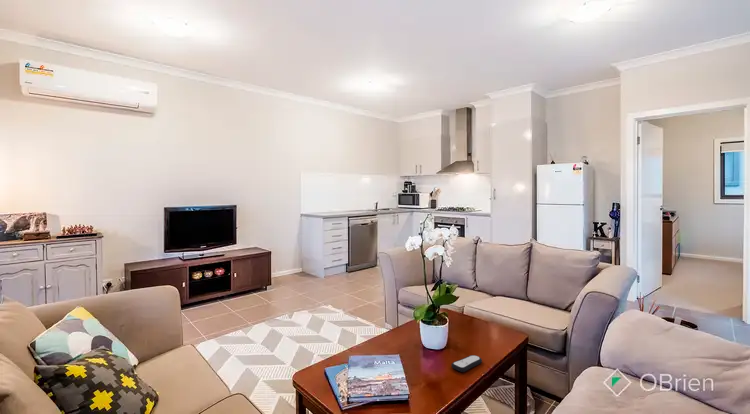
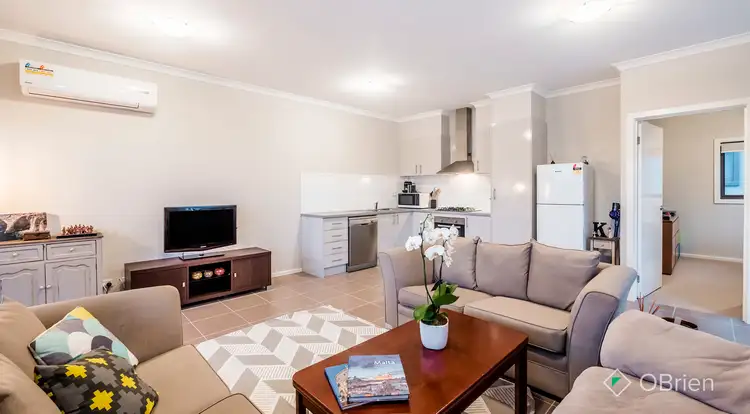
- remote control (467, 362)
